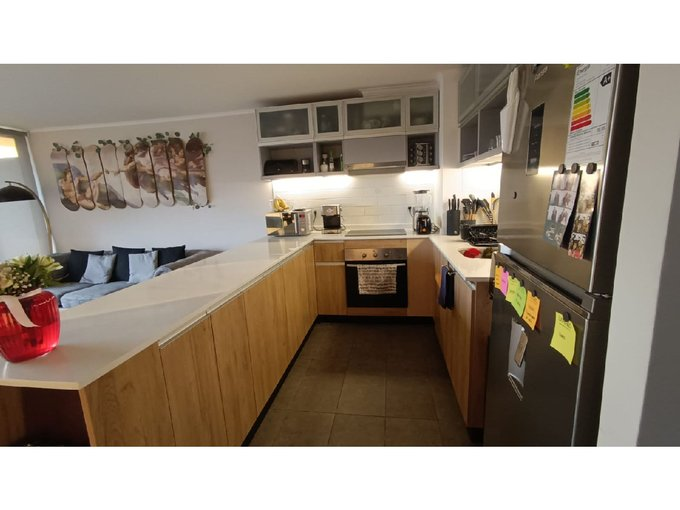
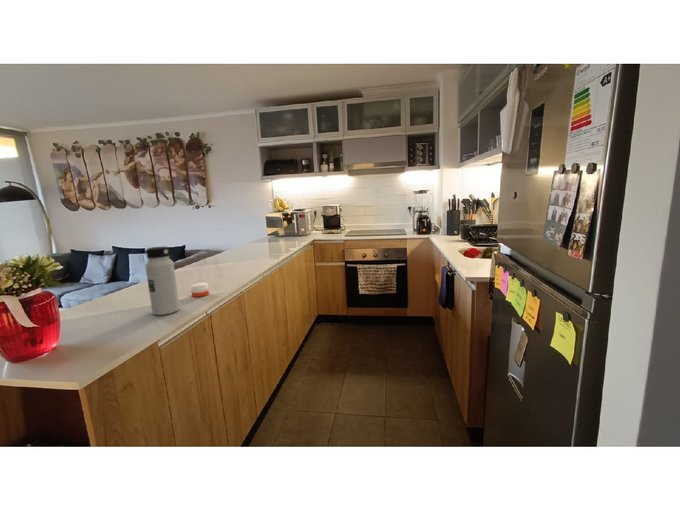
+ water bottle (161, 279)
+ candle (199, 284)
